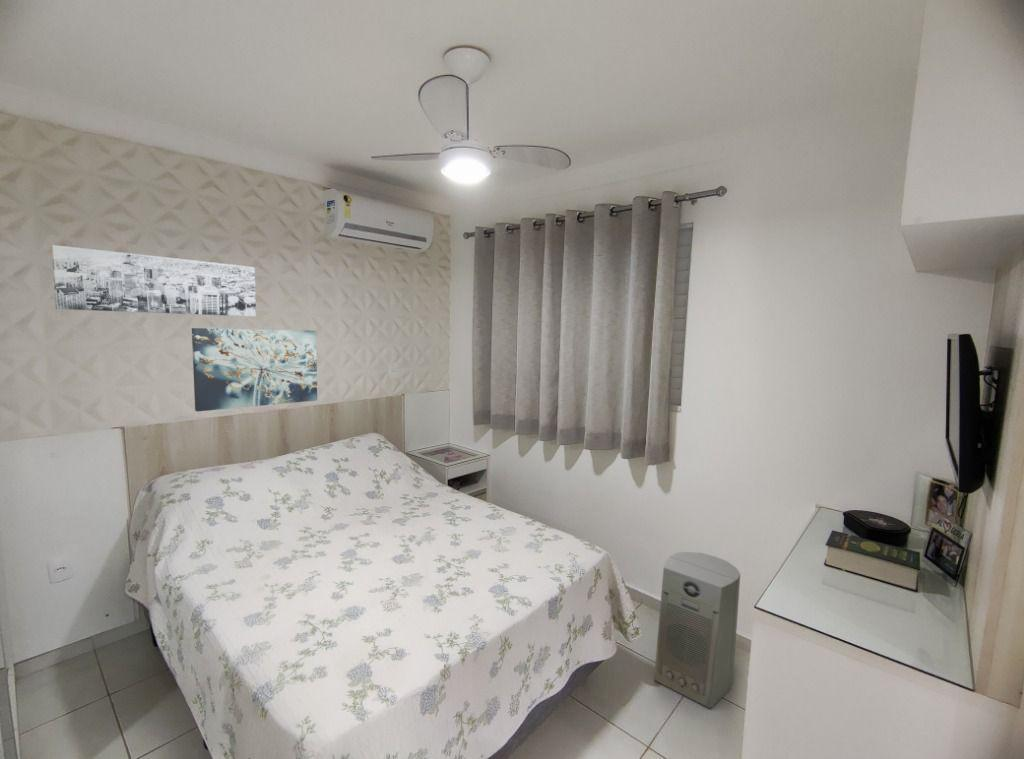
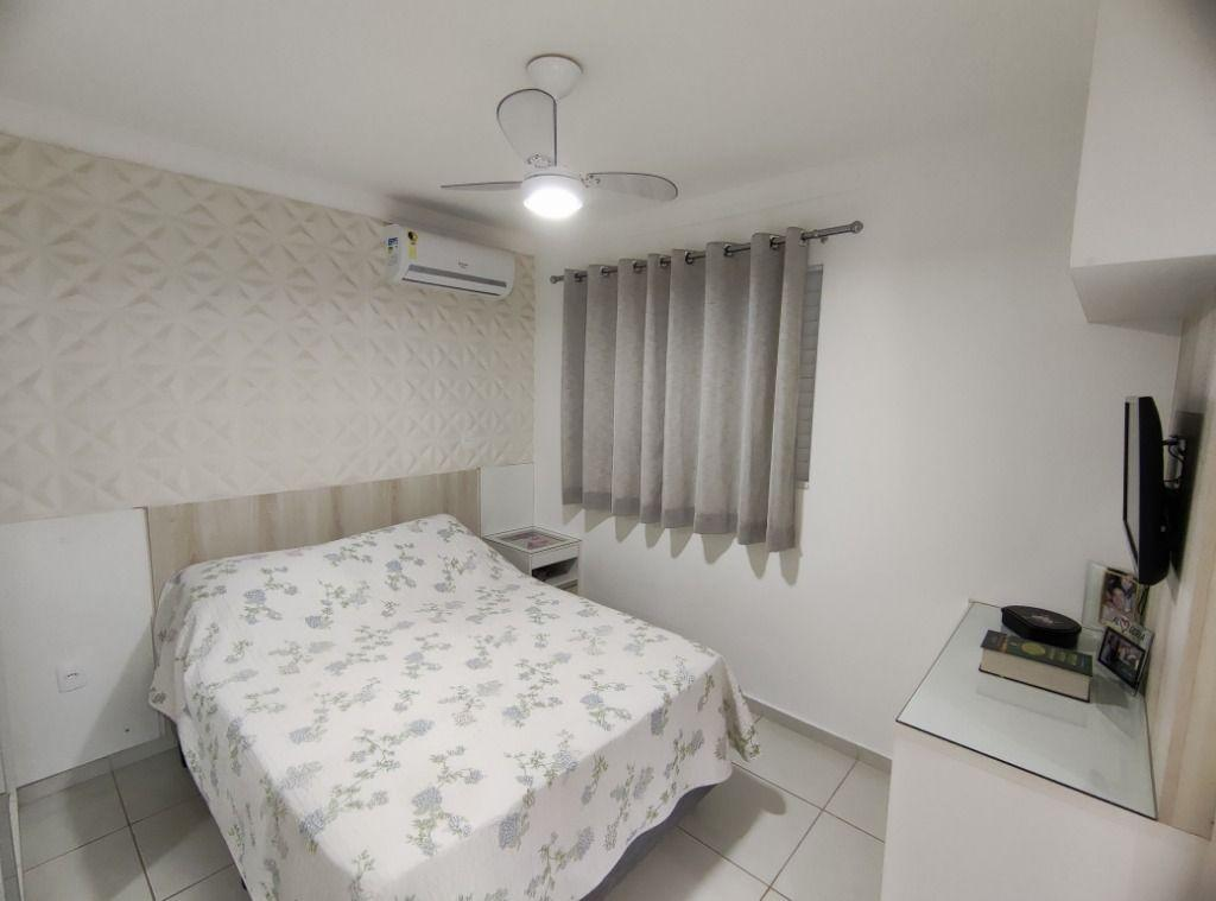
- wall art (166, 285)
- wall art (260, 367)
- fan (699, 620)
